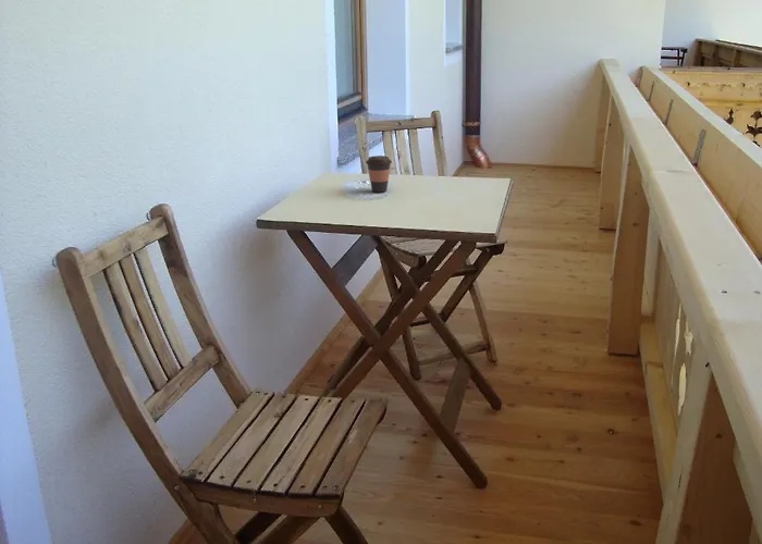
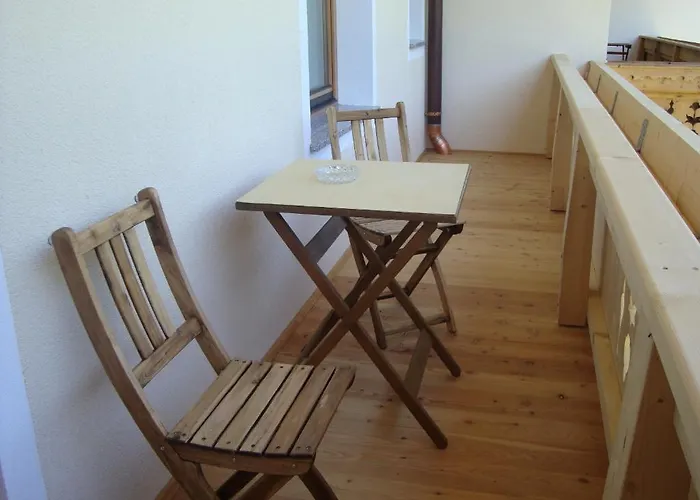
- coffee cup (379, 174)
